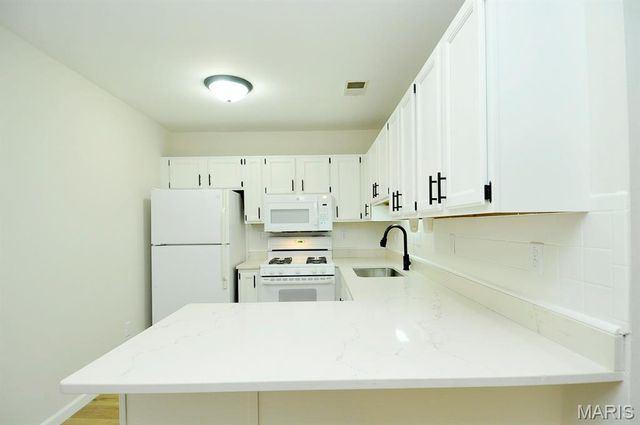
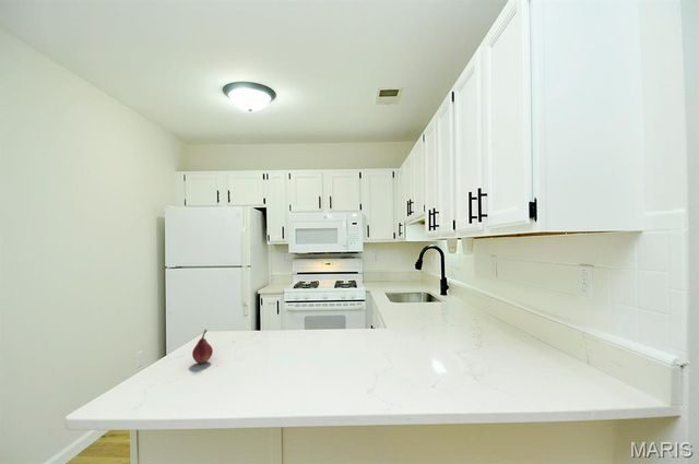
+ fruit (202, 346)
